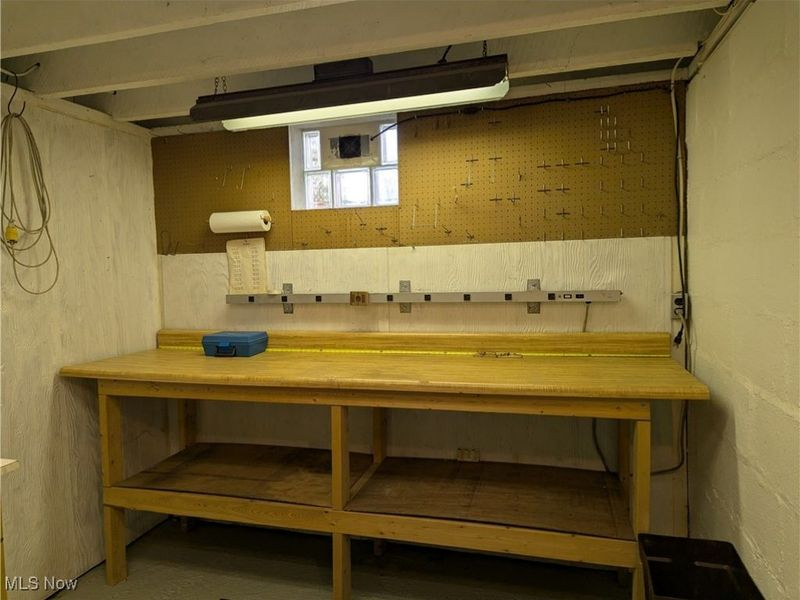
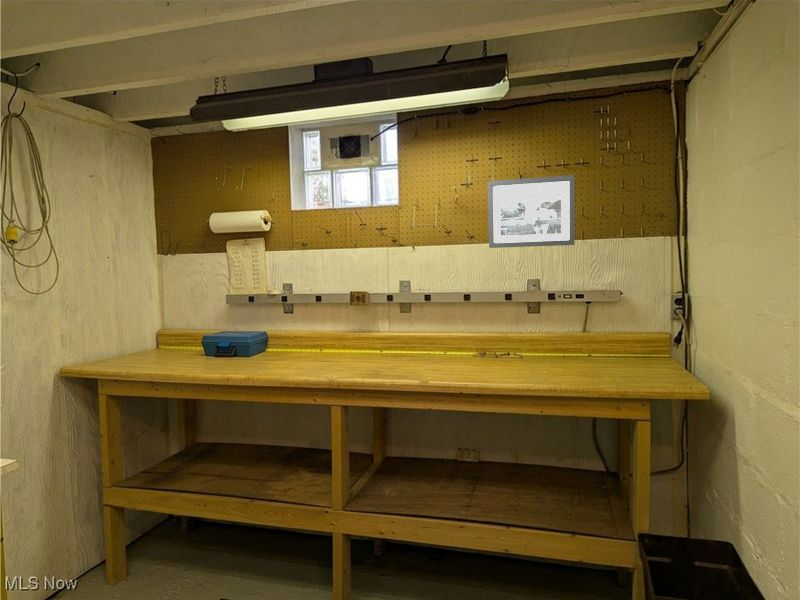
+ picture frame (530, 212)
